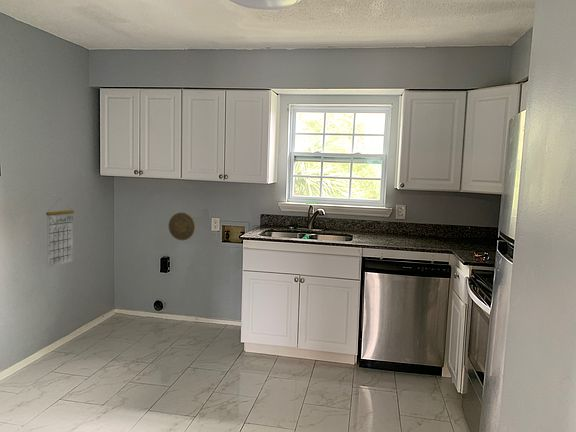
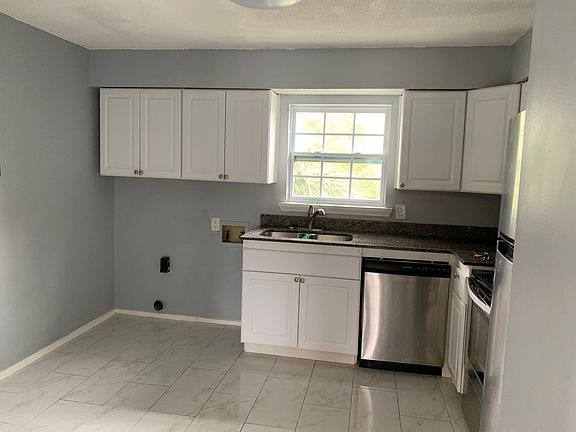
- decorative plate (181, 226)
- calendar (60, 231)
